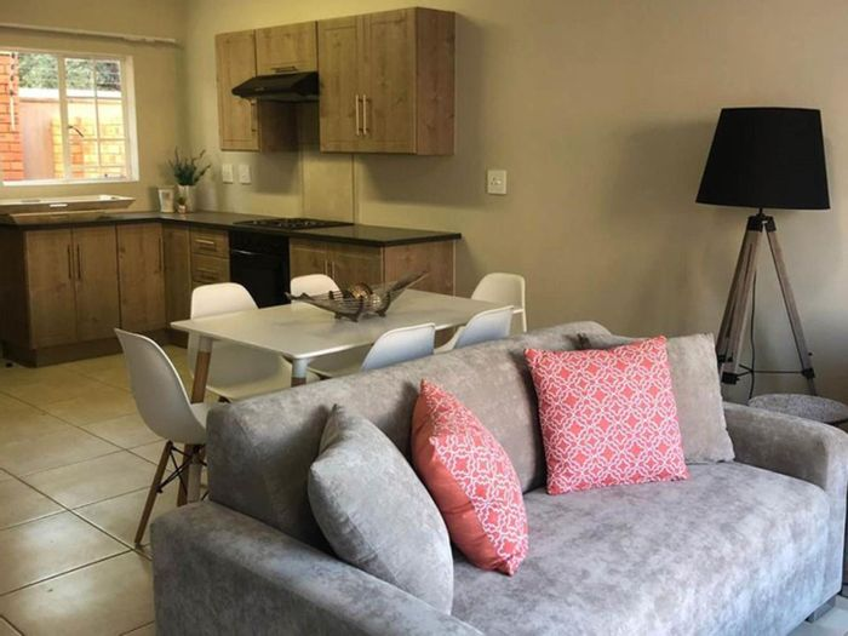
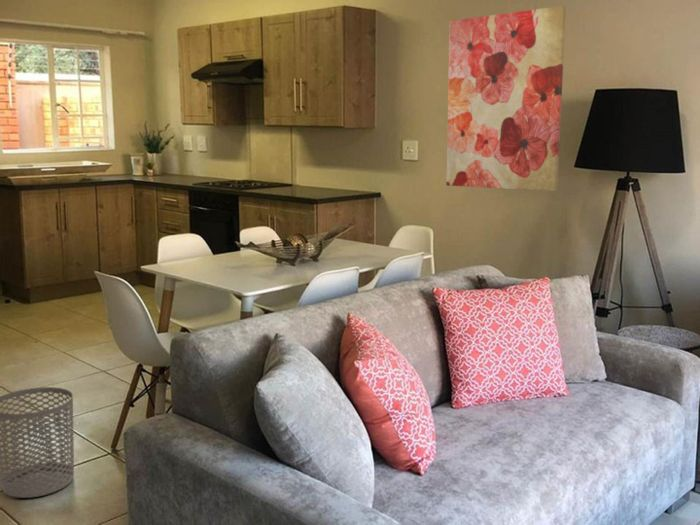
+ wall art (501, 102)
+ waste bin (35, 441)
